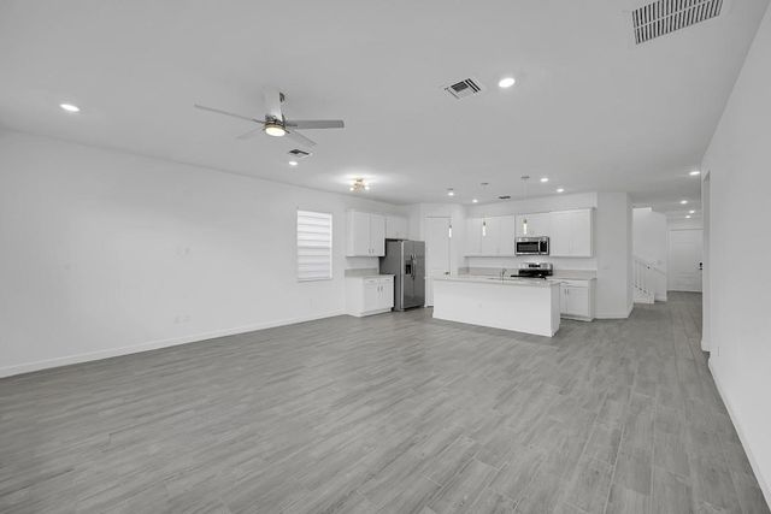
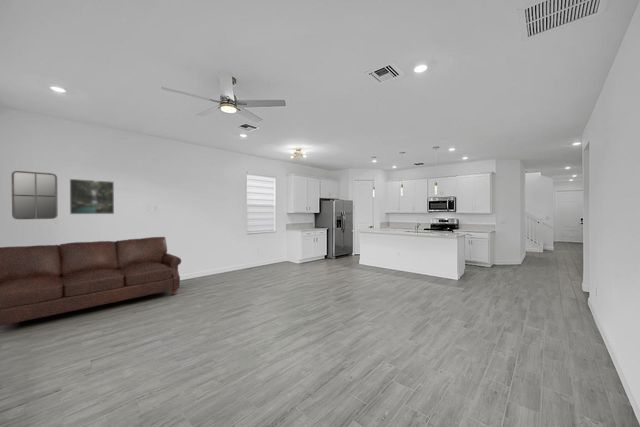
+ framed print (92, 197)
+ sofa (93, 273)
+ home mirror (35, 195)
